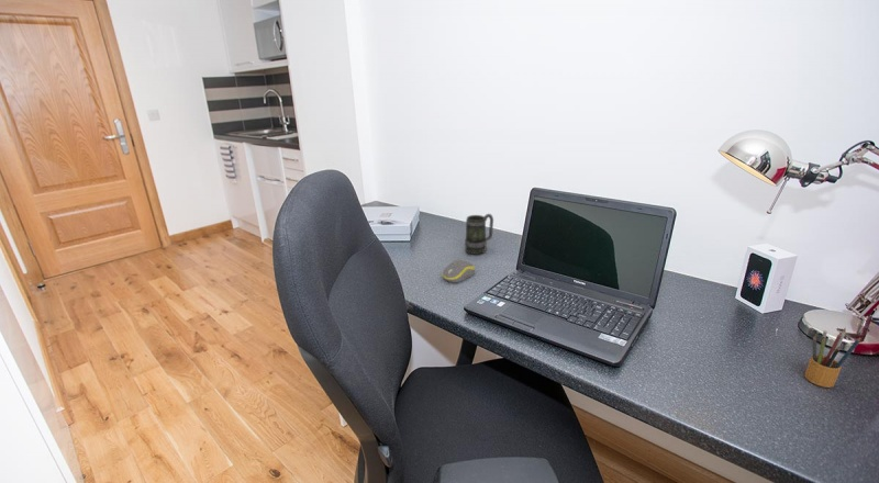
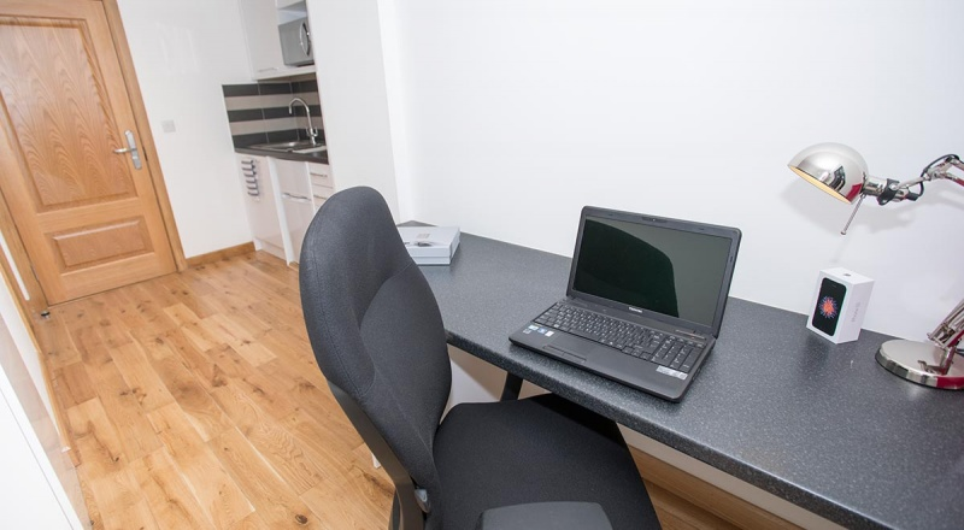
- computer mouse (458, 269)
- pencil box (828, 358)
- mug (479, 233)
